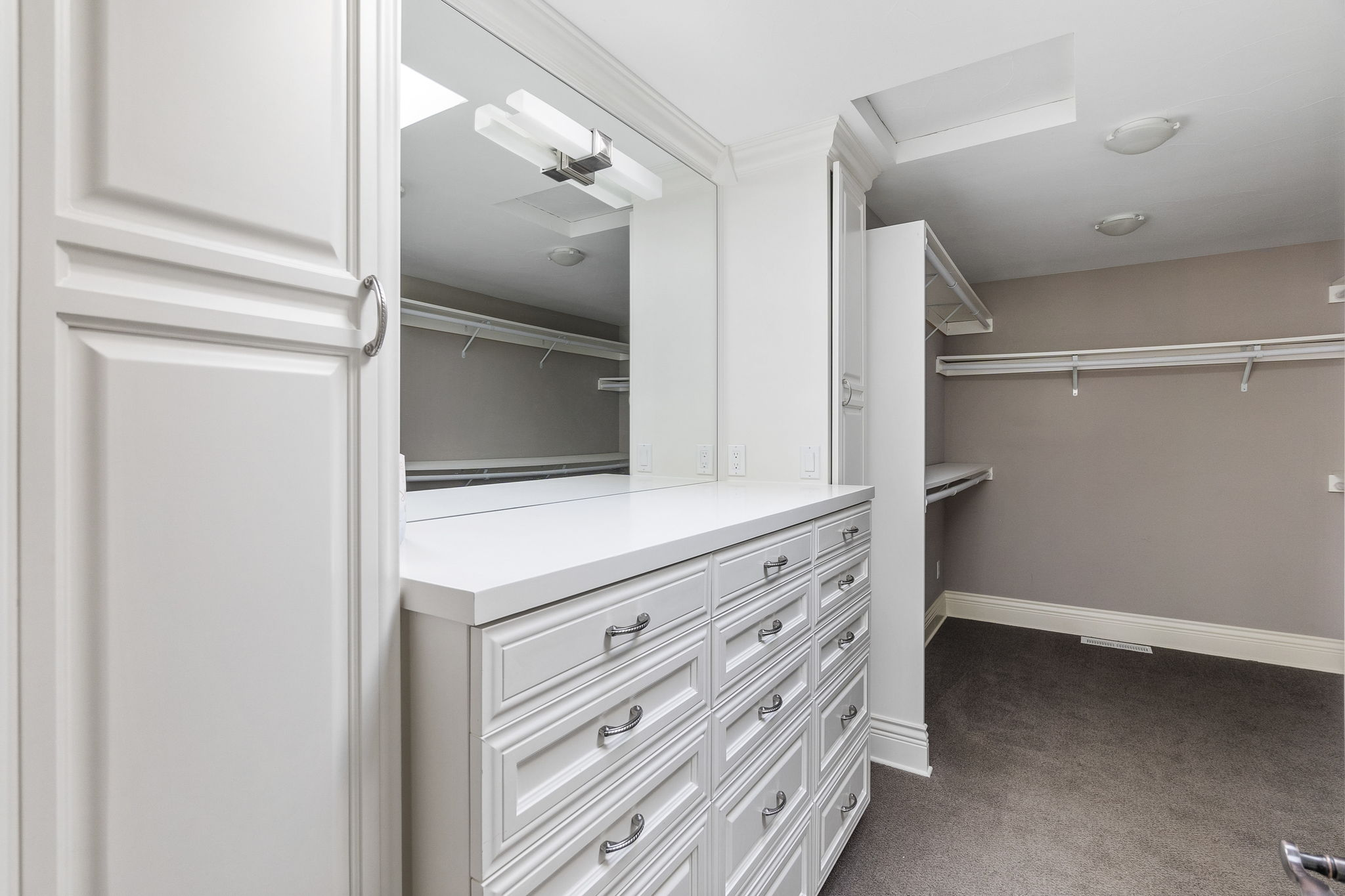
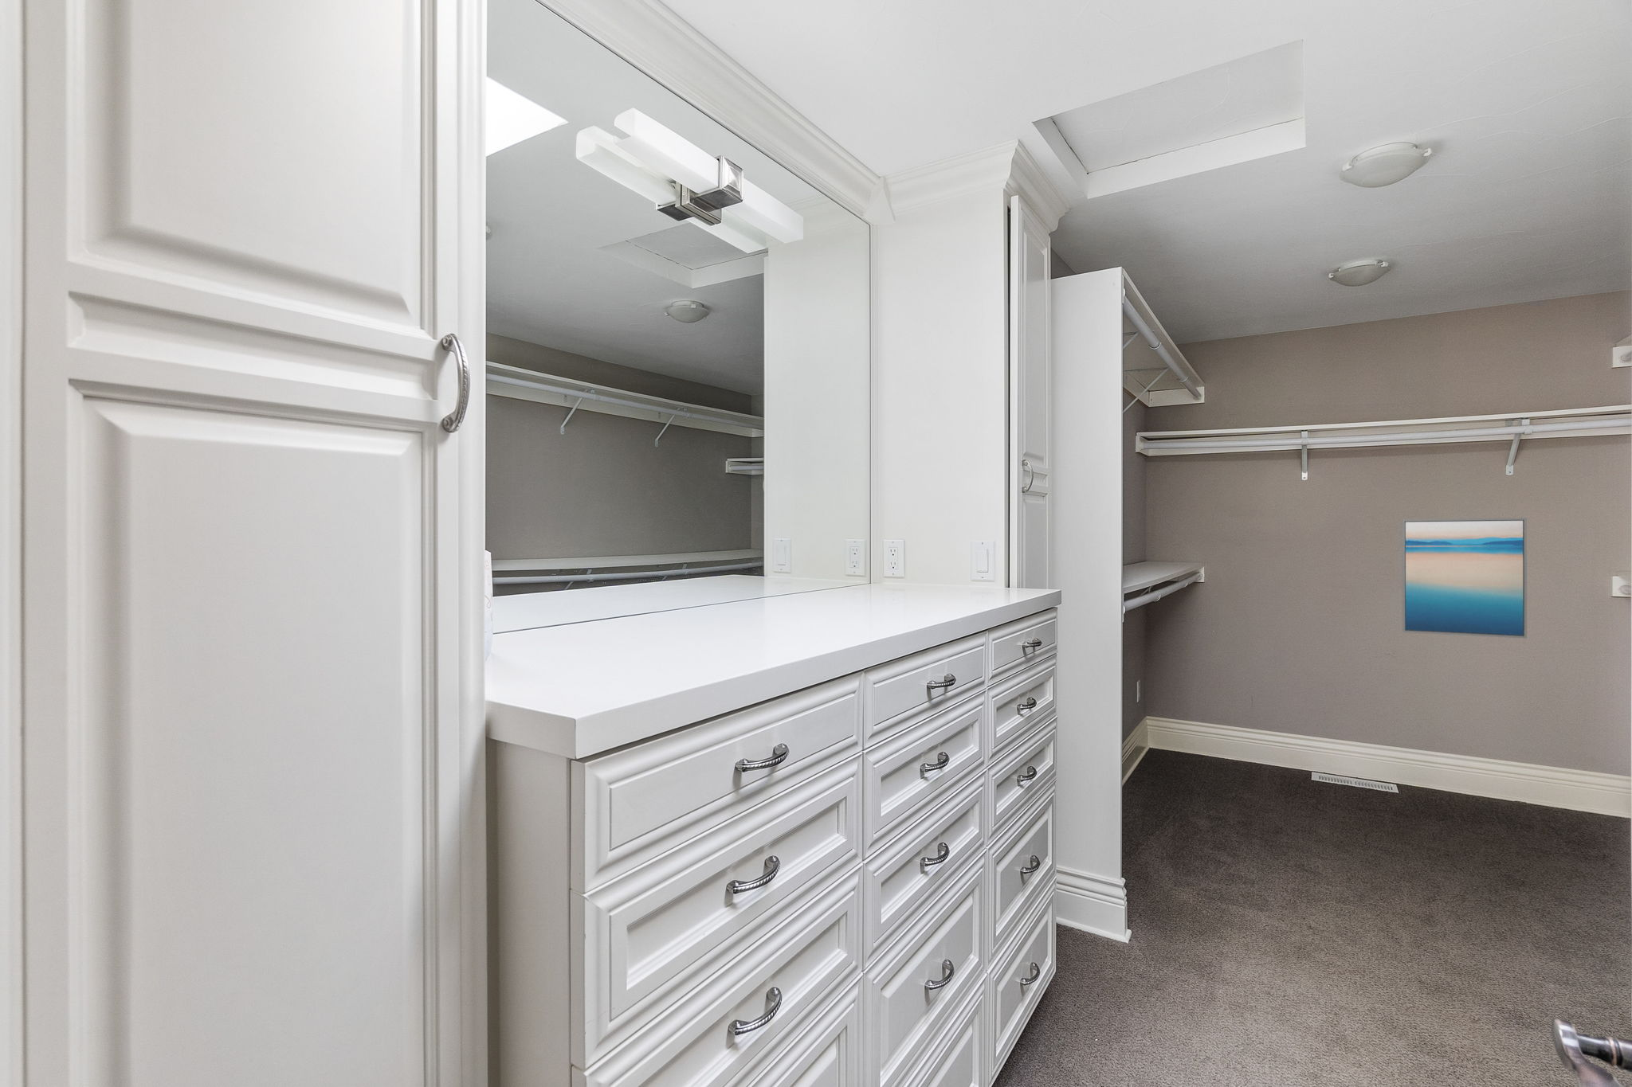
+ wall art (1461, 576)
